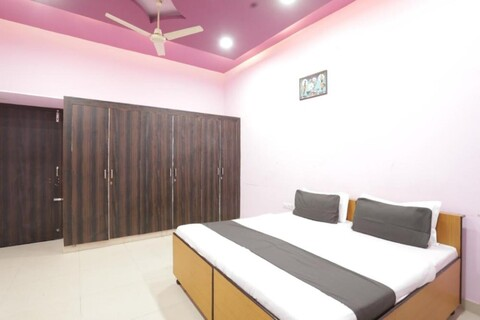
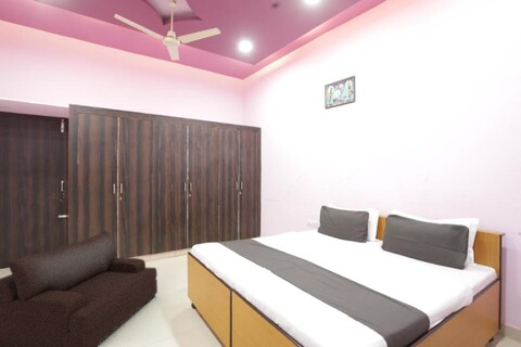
+ armchair (90, 280)
